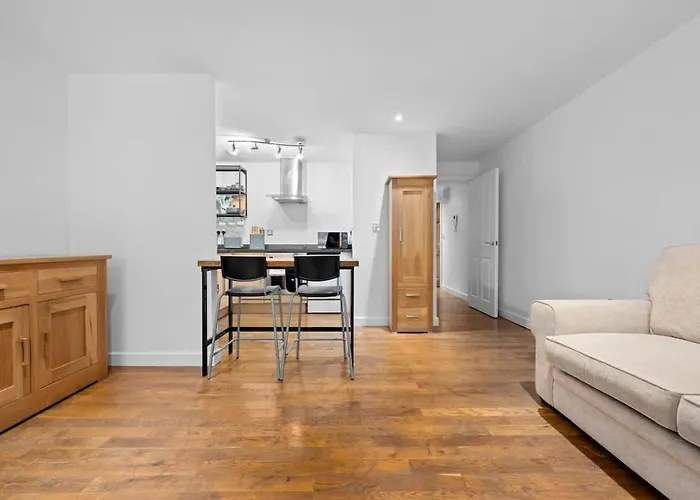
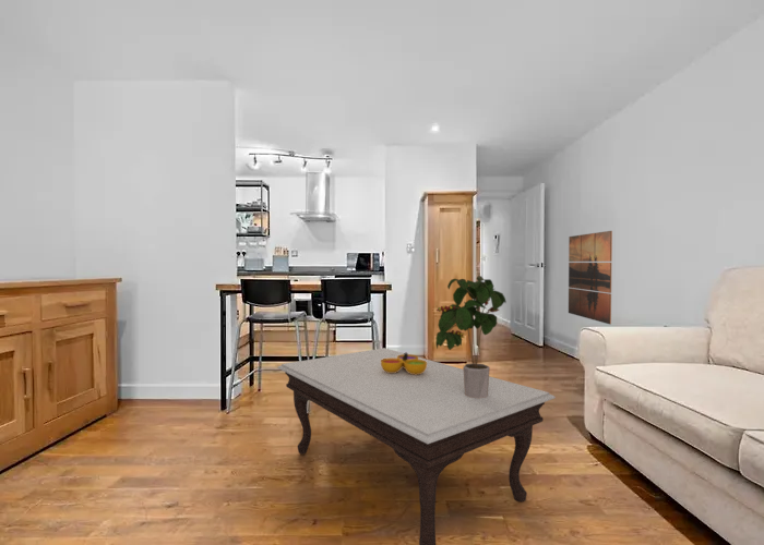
+ coffee table (398, 425)
+ wall art (587, 276)
+ potted plant (473, 335)
+ decorative bowl (401, 361)
